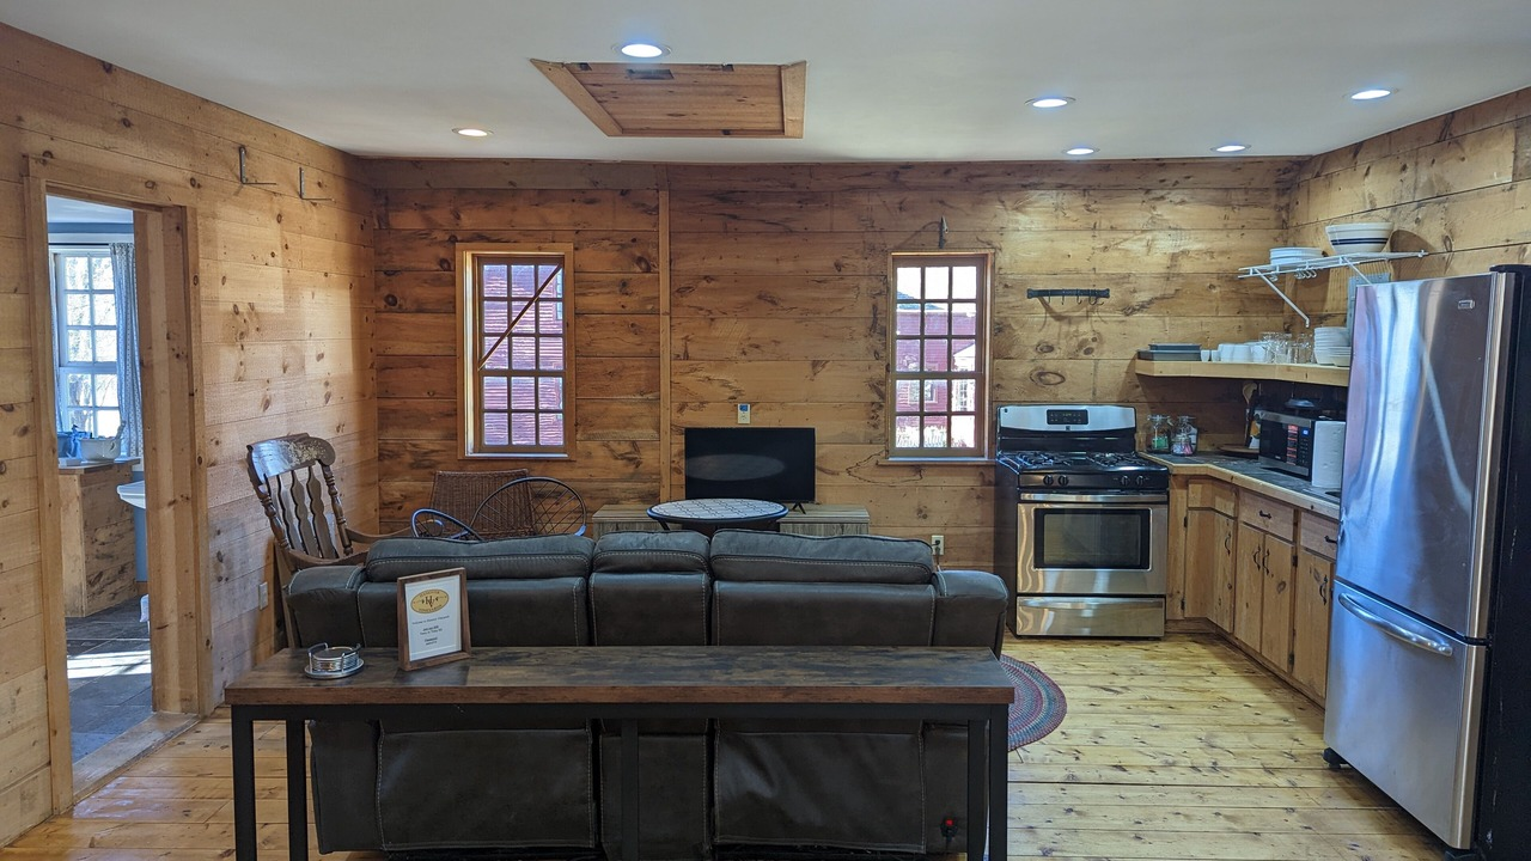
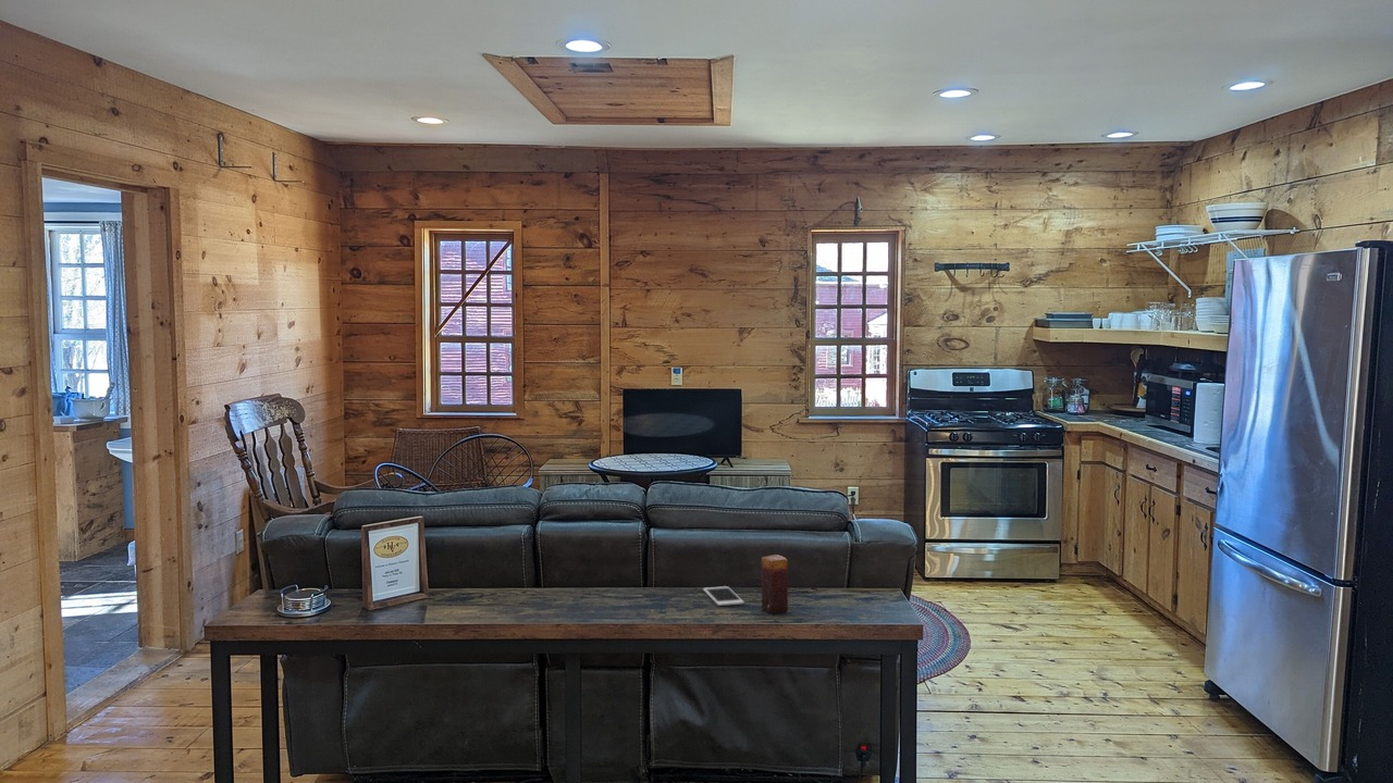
+ candle (774, 583)
+ cell phone (723, 595)
